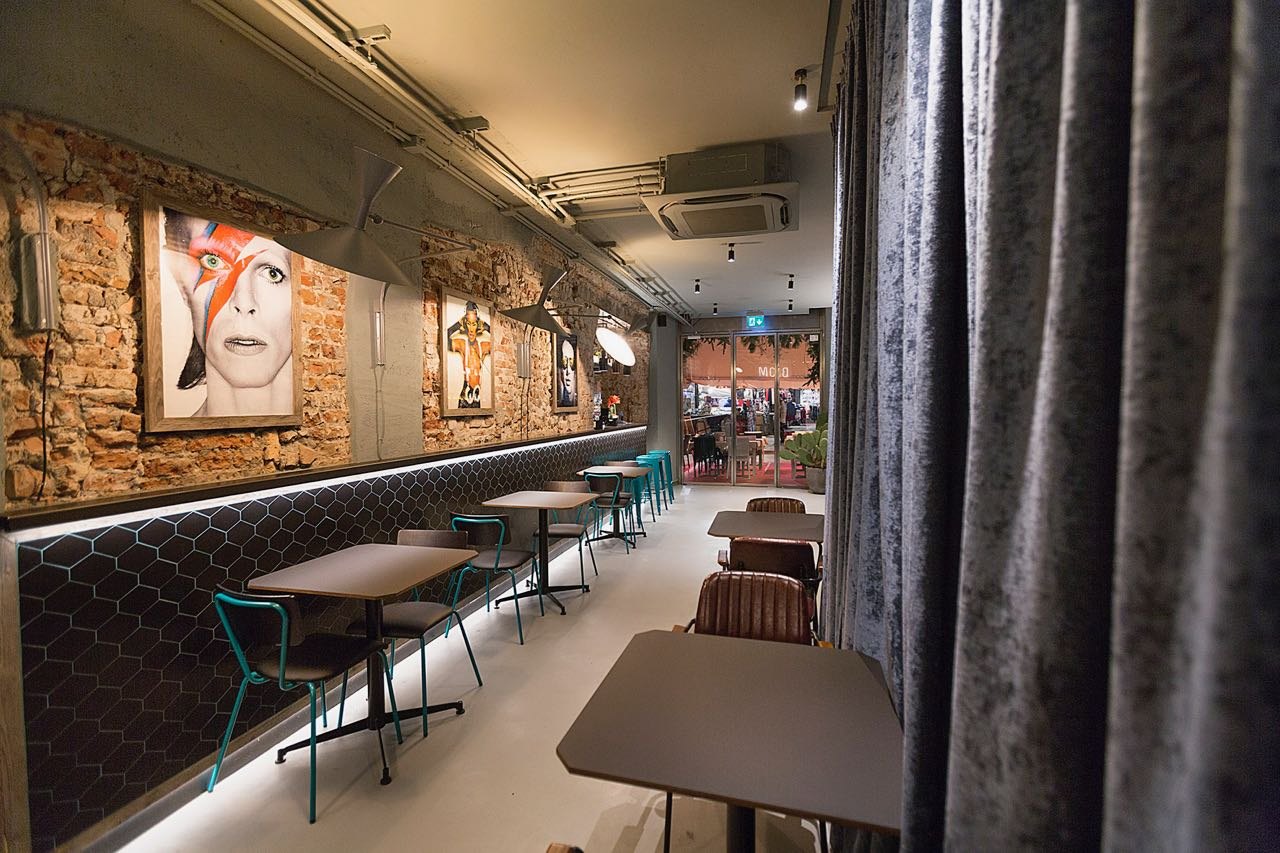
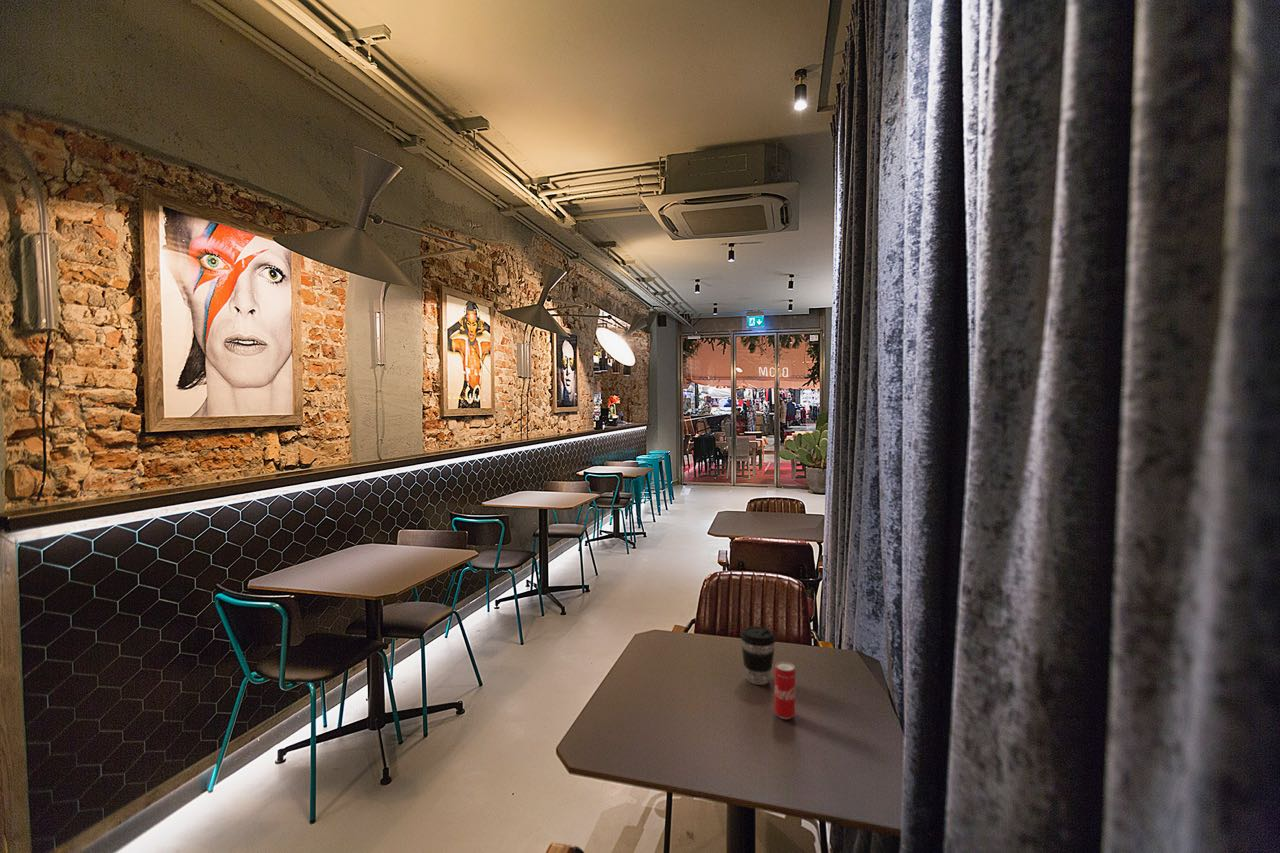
+ beverage can (784, 690)
+ coffee cup (757, 655)
